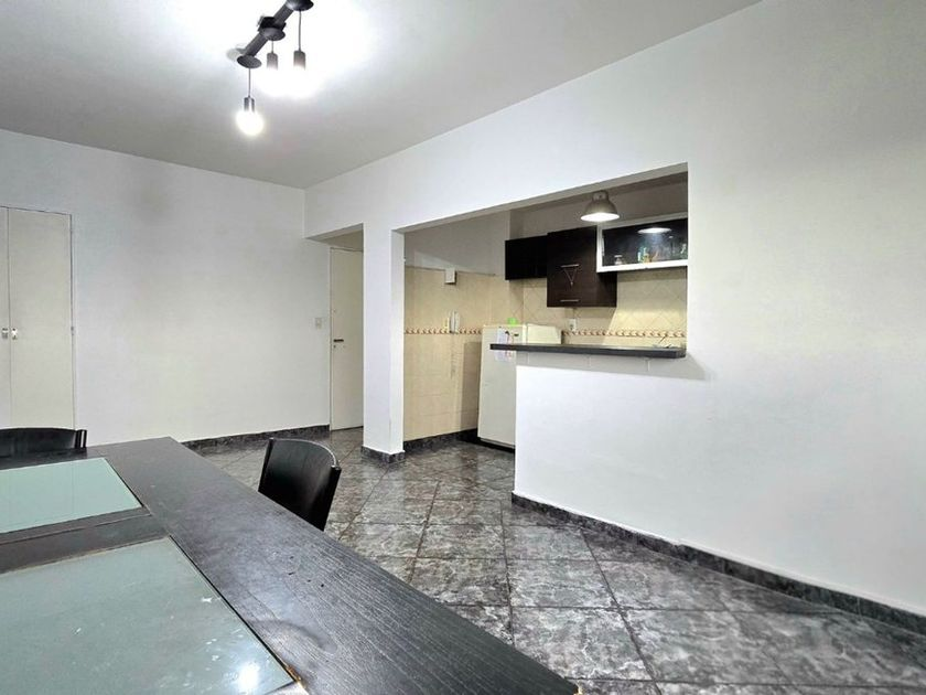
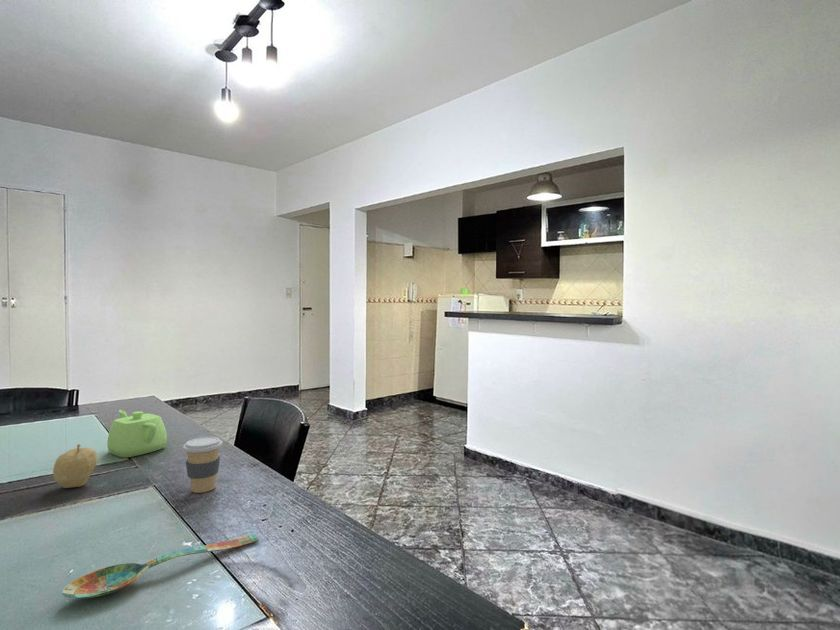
+ fruit (76, 463)
+ spoon (172, 558)
+ teapot (136, 430)
+ coffee cup (203, 464)
